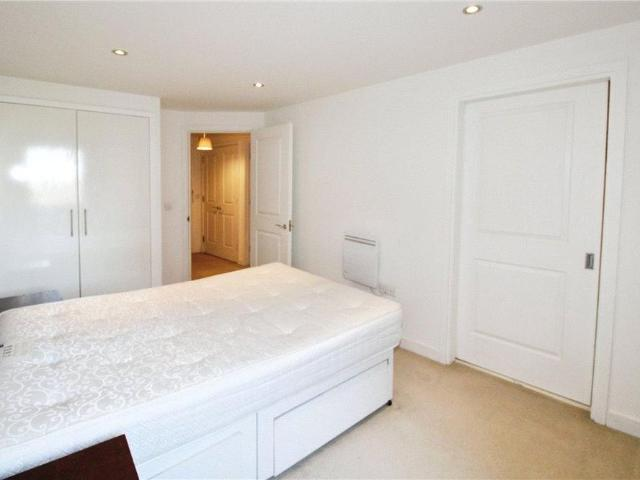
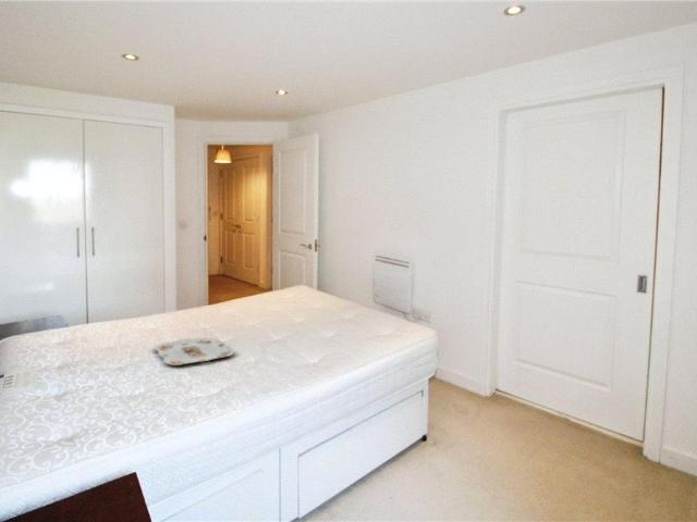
+ serving tray (193, 350)
